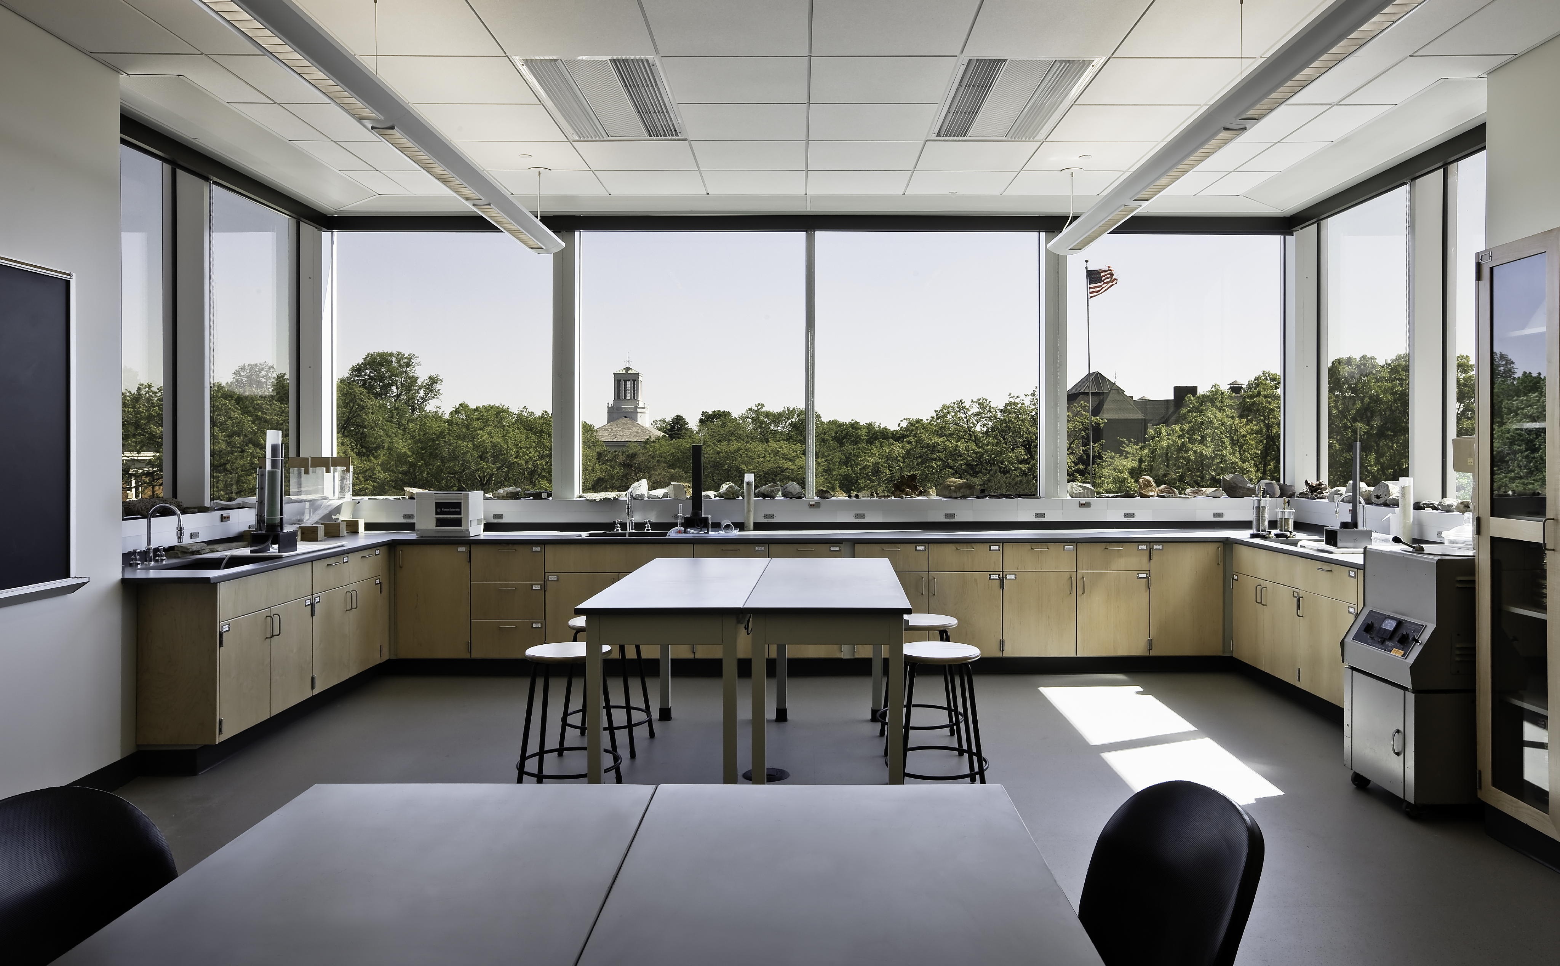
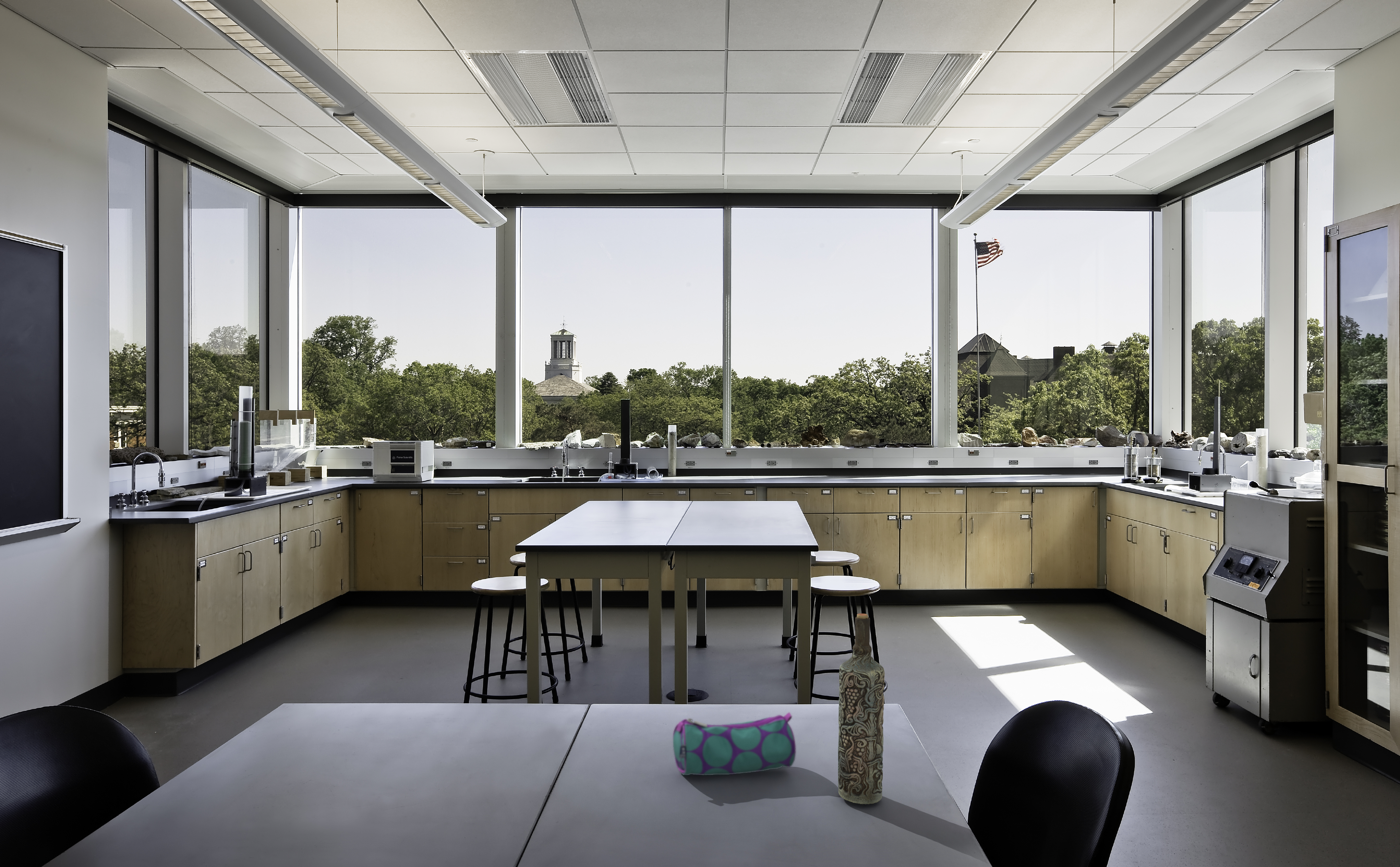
+ pencil case (734, 743)
+ bottle (861, 706)
